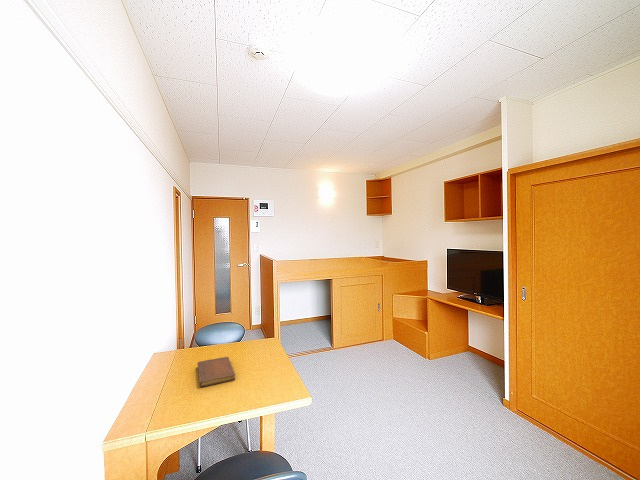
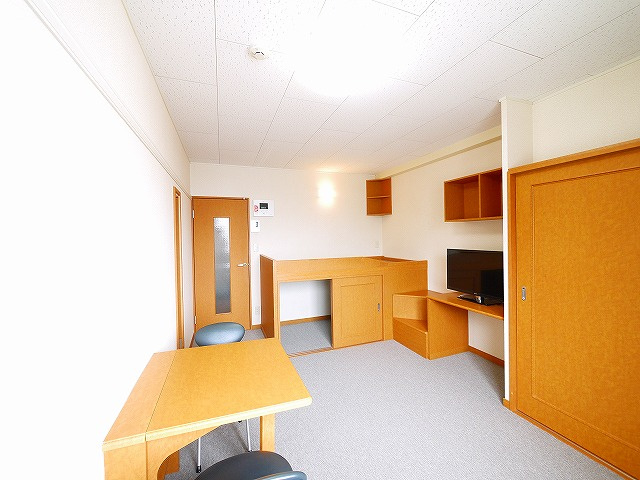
- notebook (215, 370)
